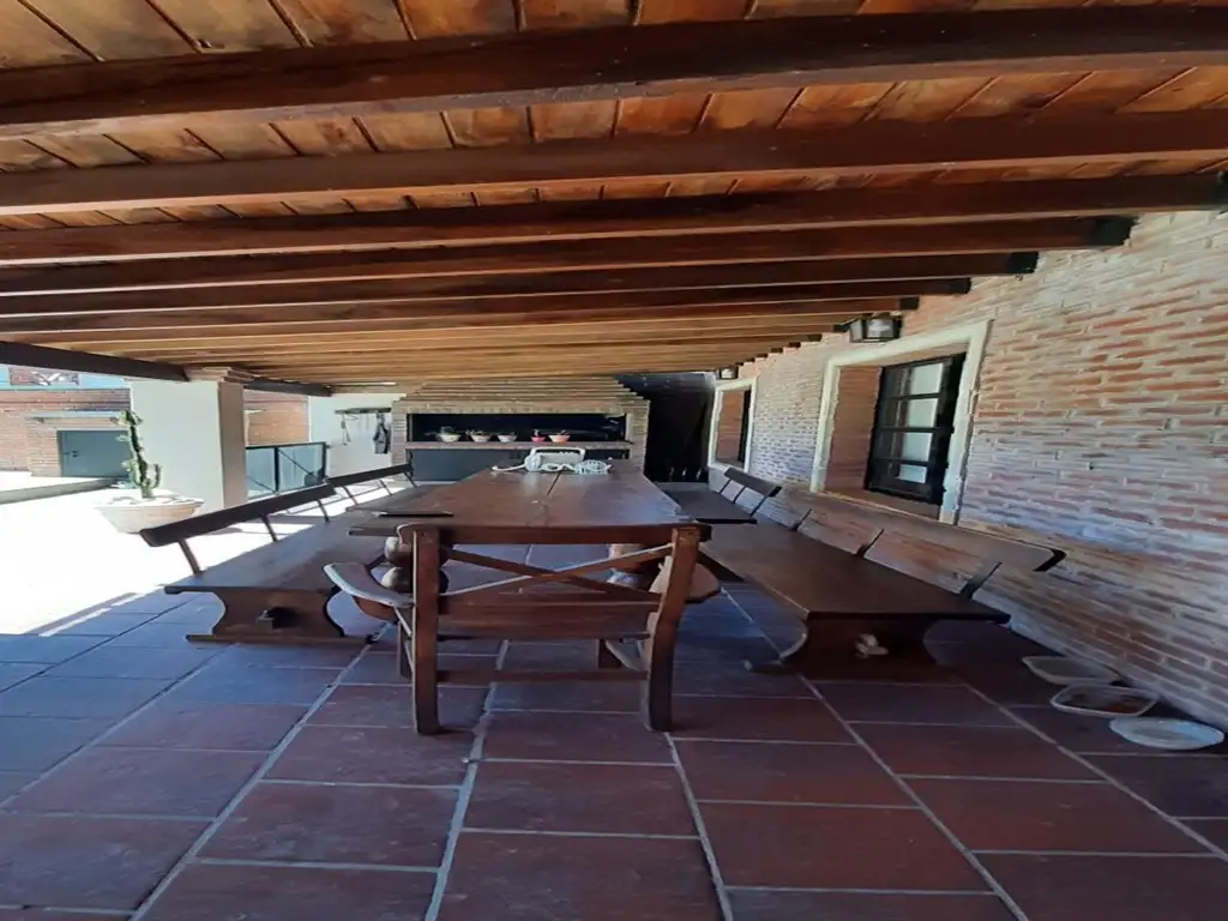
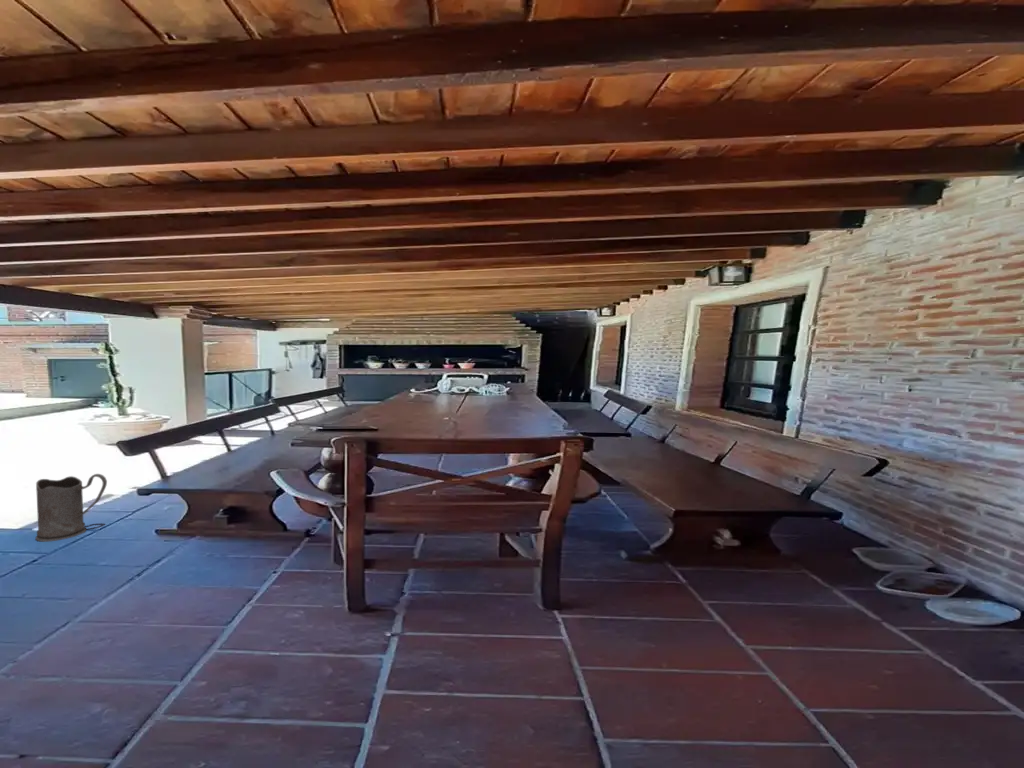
+ jug (72, 504)
